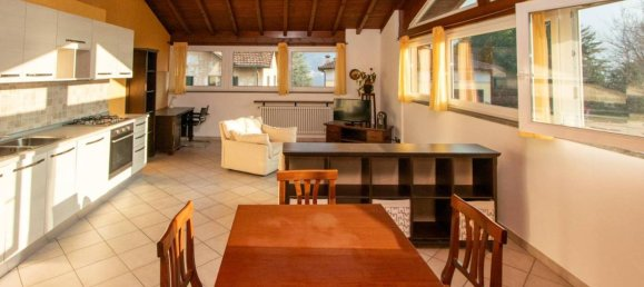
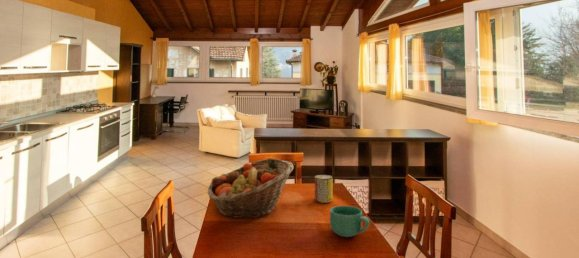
+ beverage can (323, 188)
+ mug (349, 223)
+ fruit basket (250, 184)
